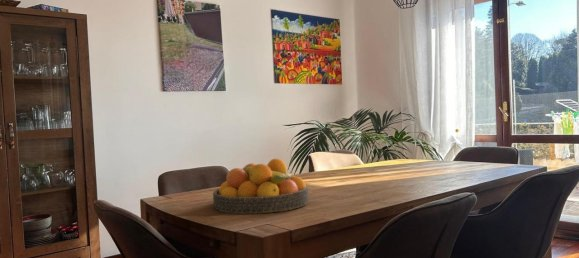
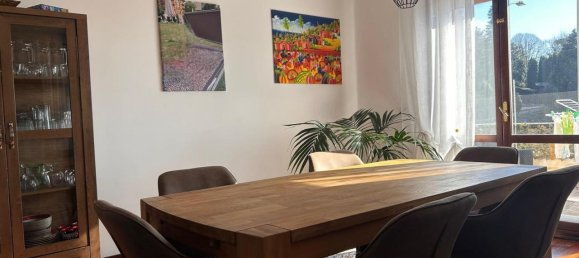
- fruit bowl (260, 182)
